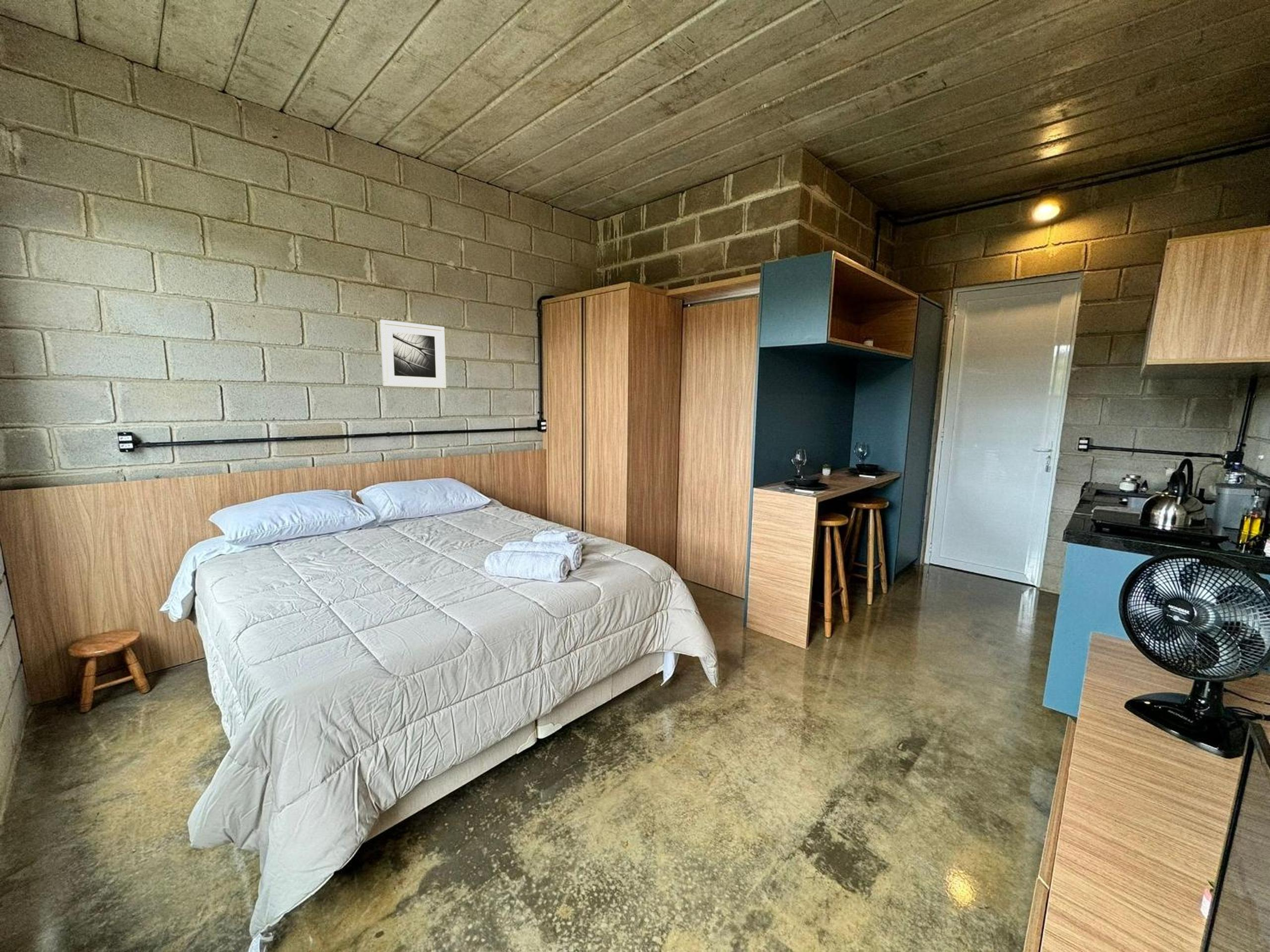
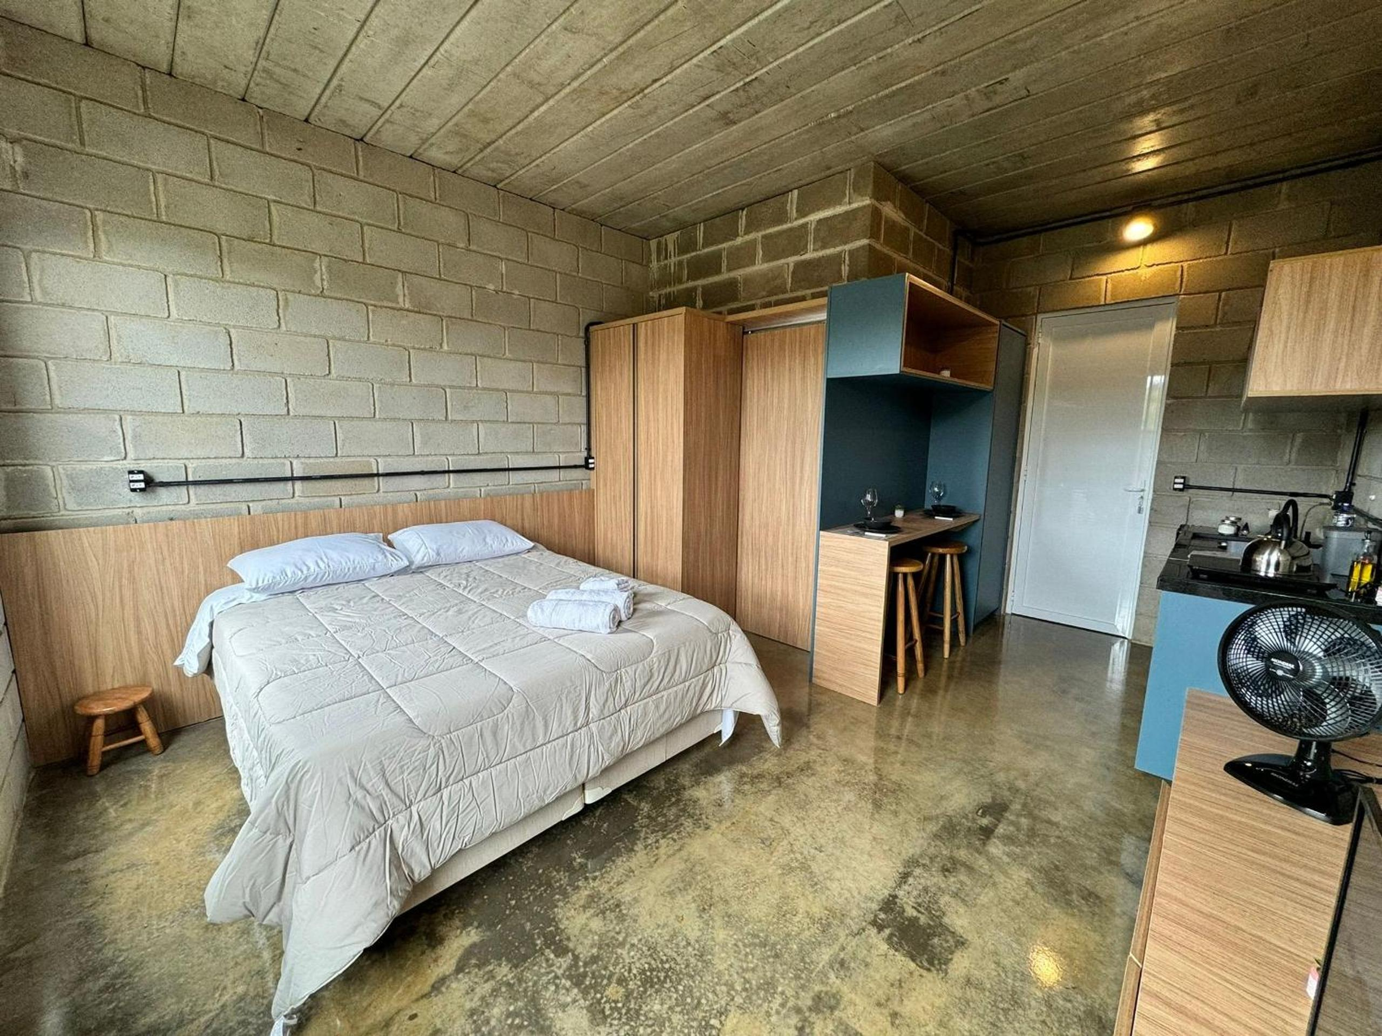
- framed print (414, 356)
